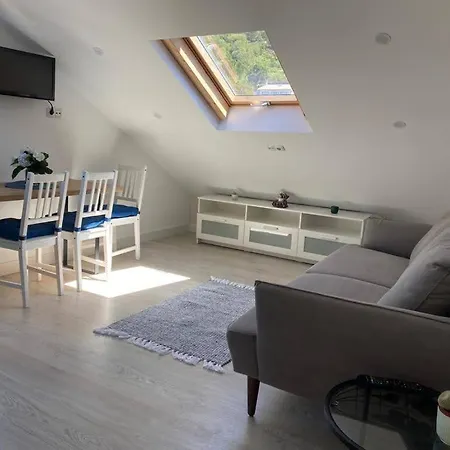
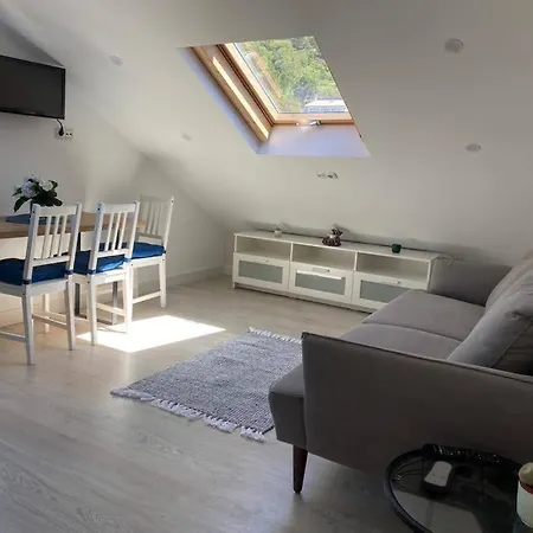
+ remote control (438, 475)
